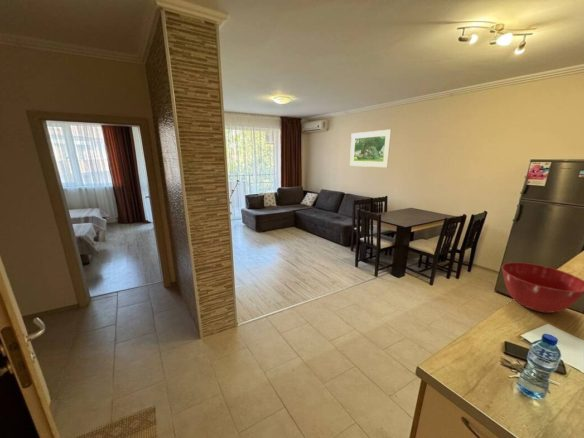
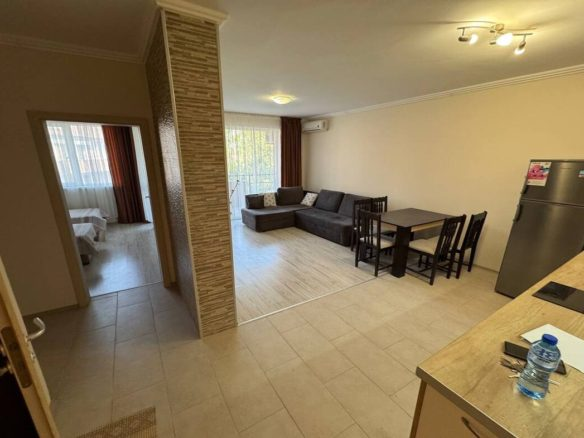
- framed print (368, 149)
- mixing bowl (537, 289)
